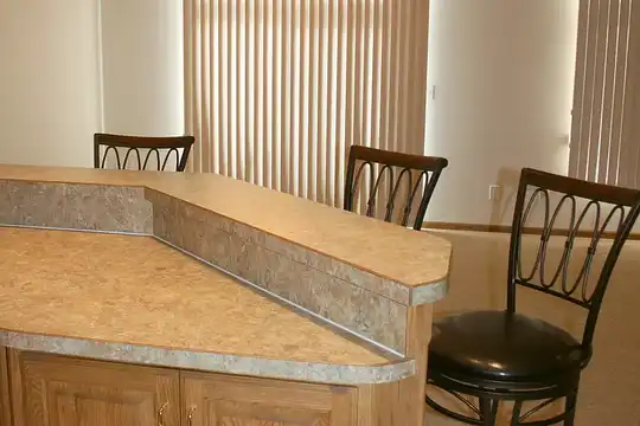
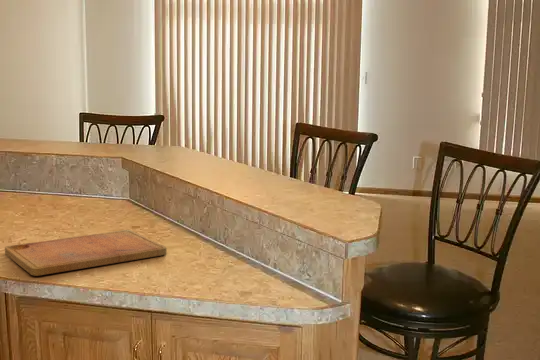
+ cutting board (86, 250)
